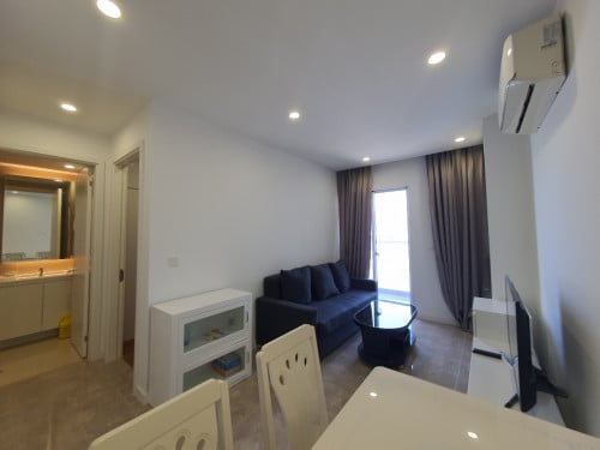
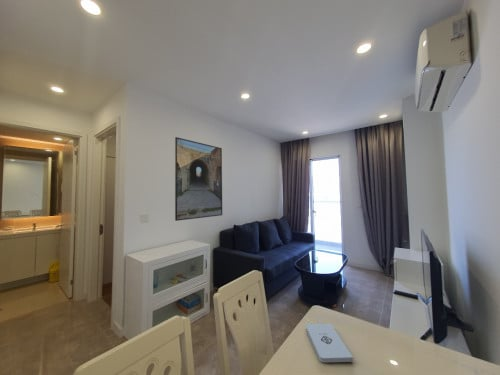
+ notepad (326, 340)
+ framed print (201, 180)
